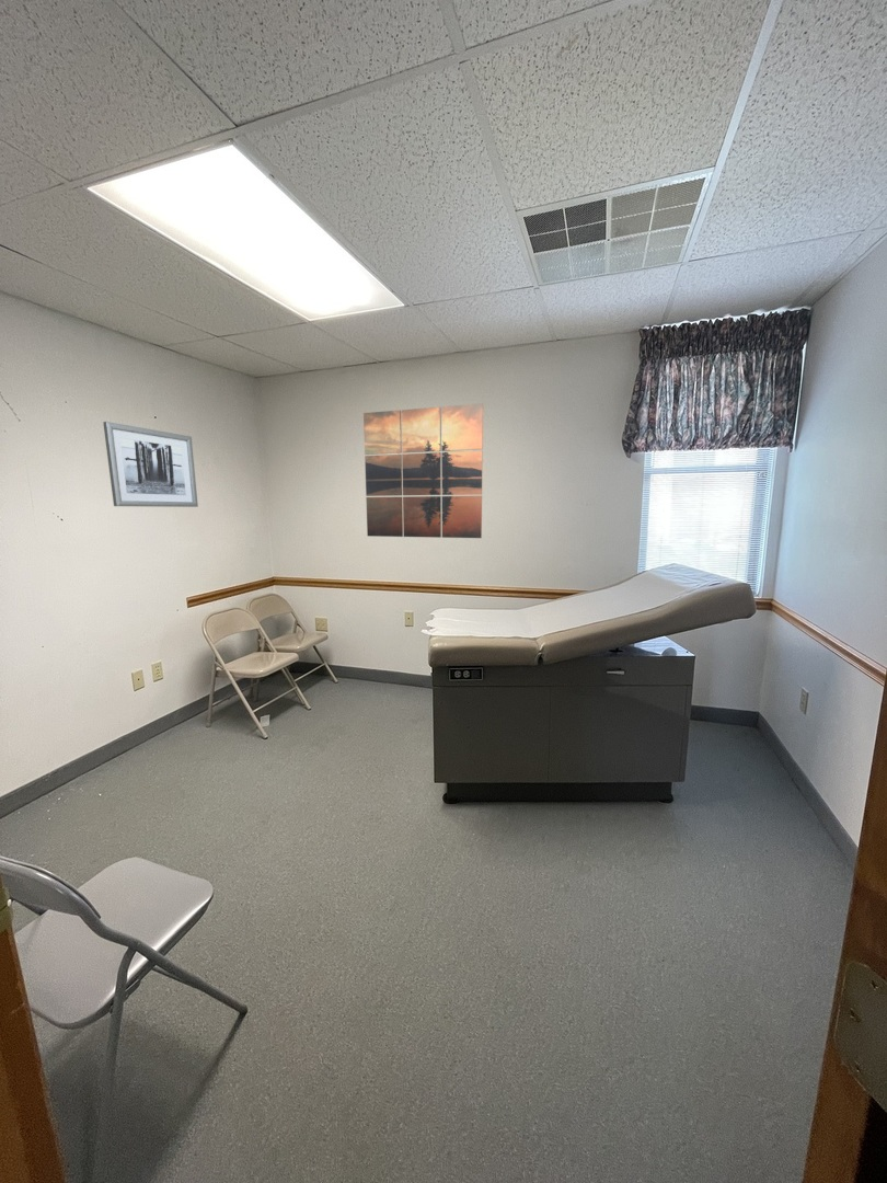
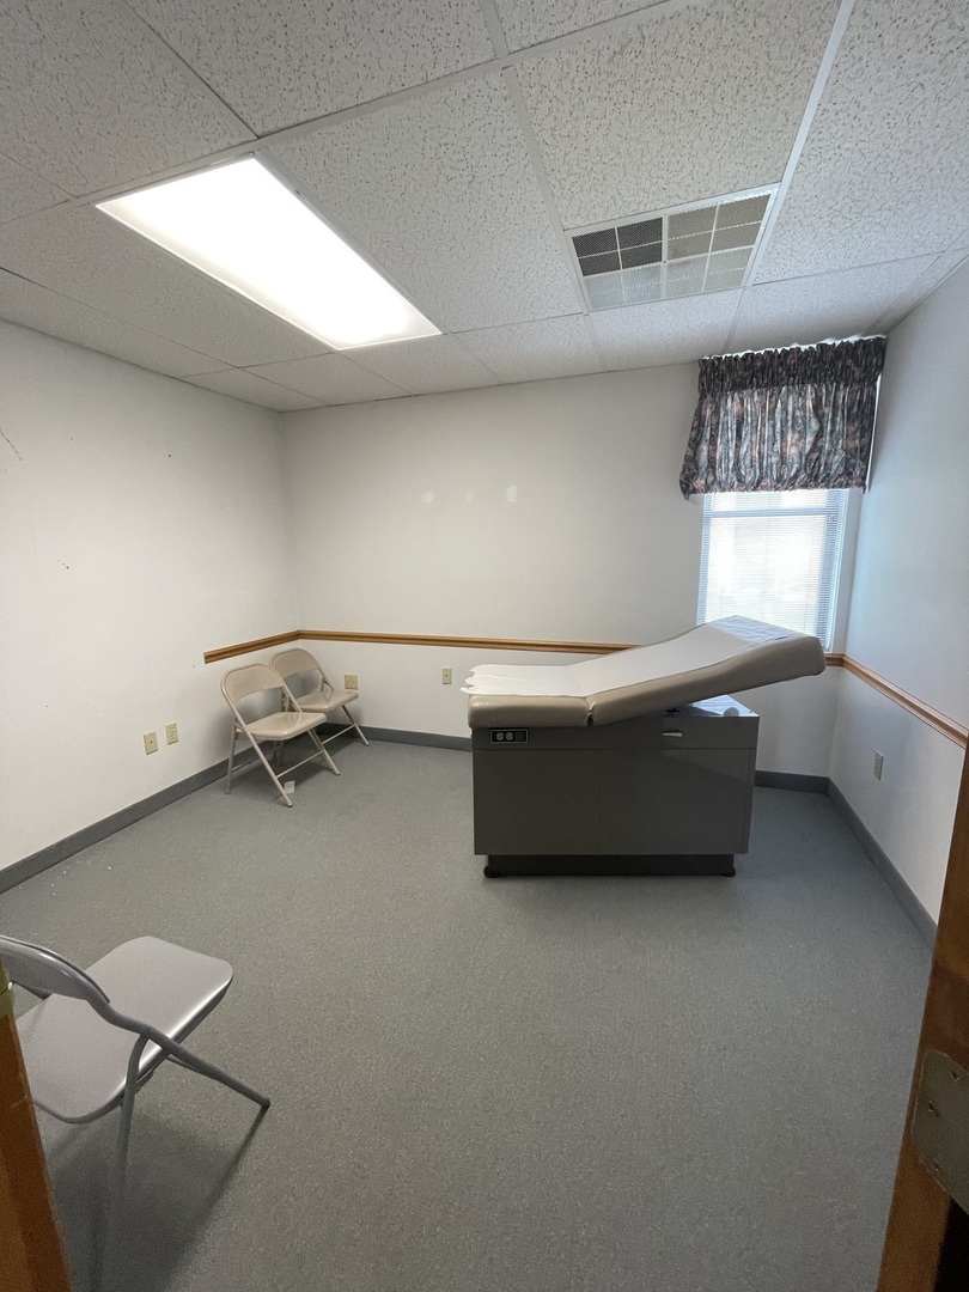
- wall art (155, 468)
- wall art (421, 474)
